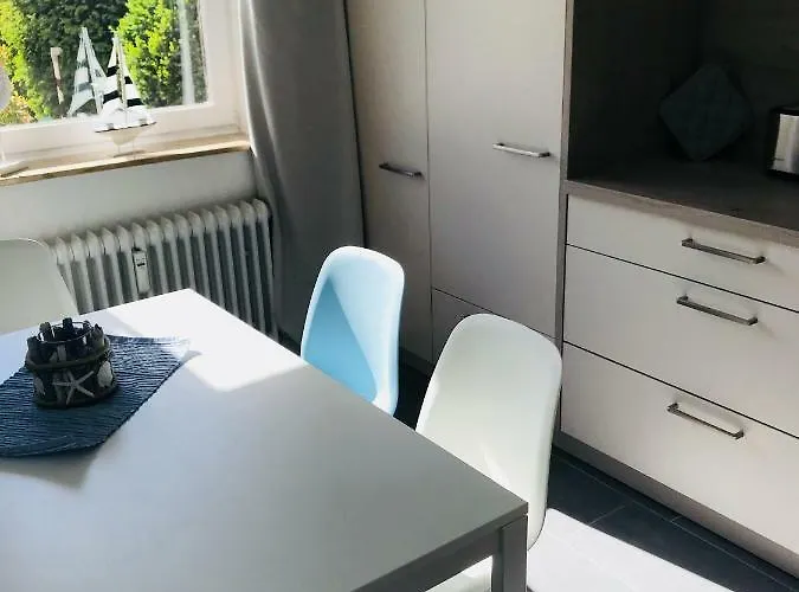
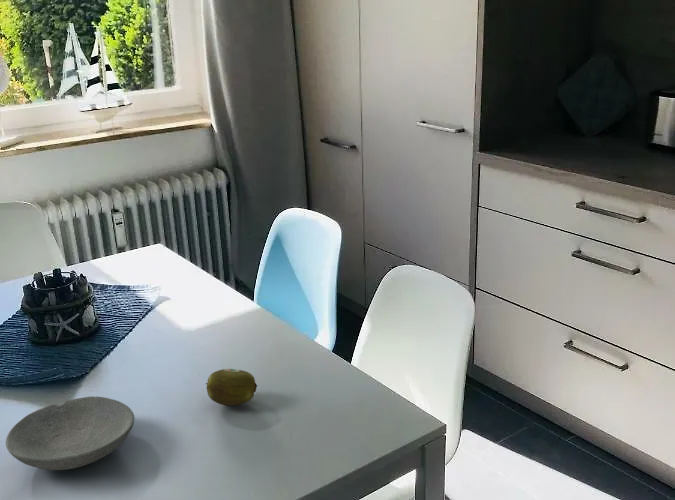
+ bowl (73, 438)
+ fruit (230, 387)
